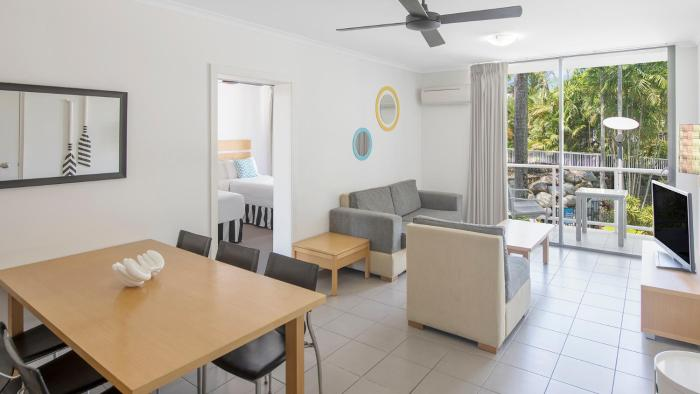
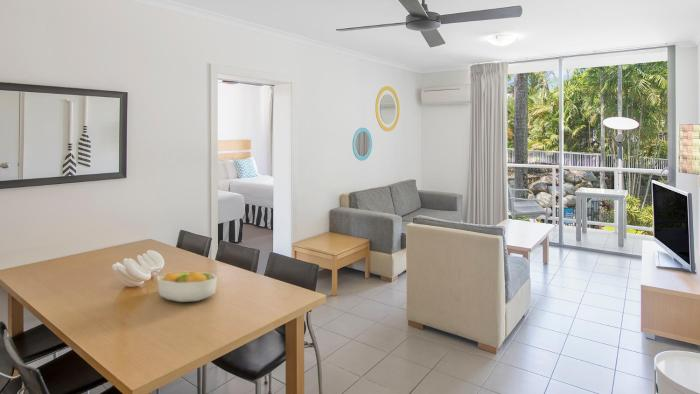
+ fruit bowl (186, 282)
